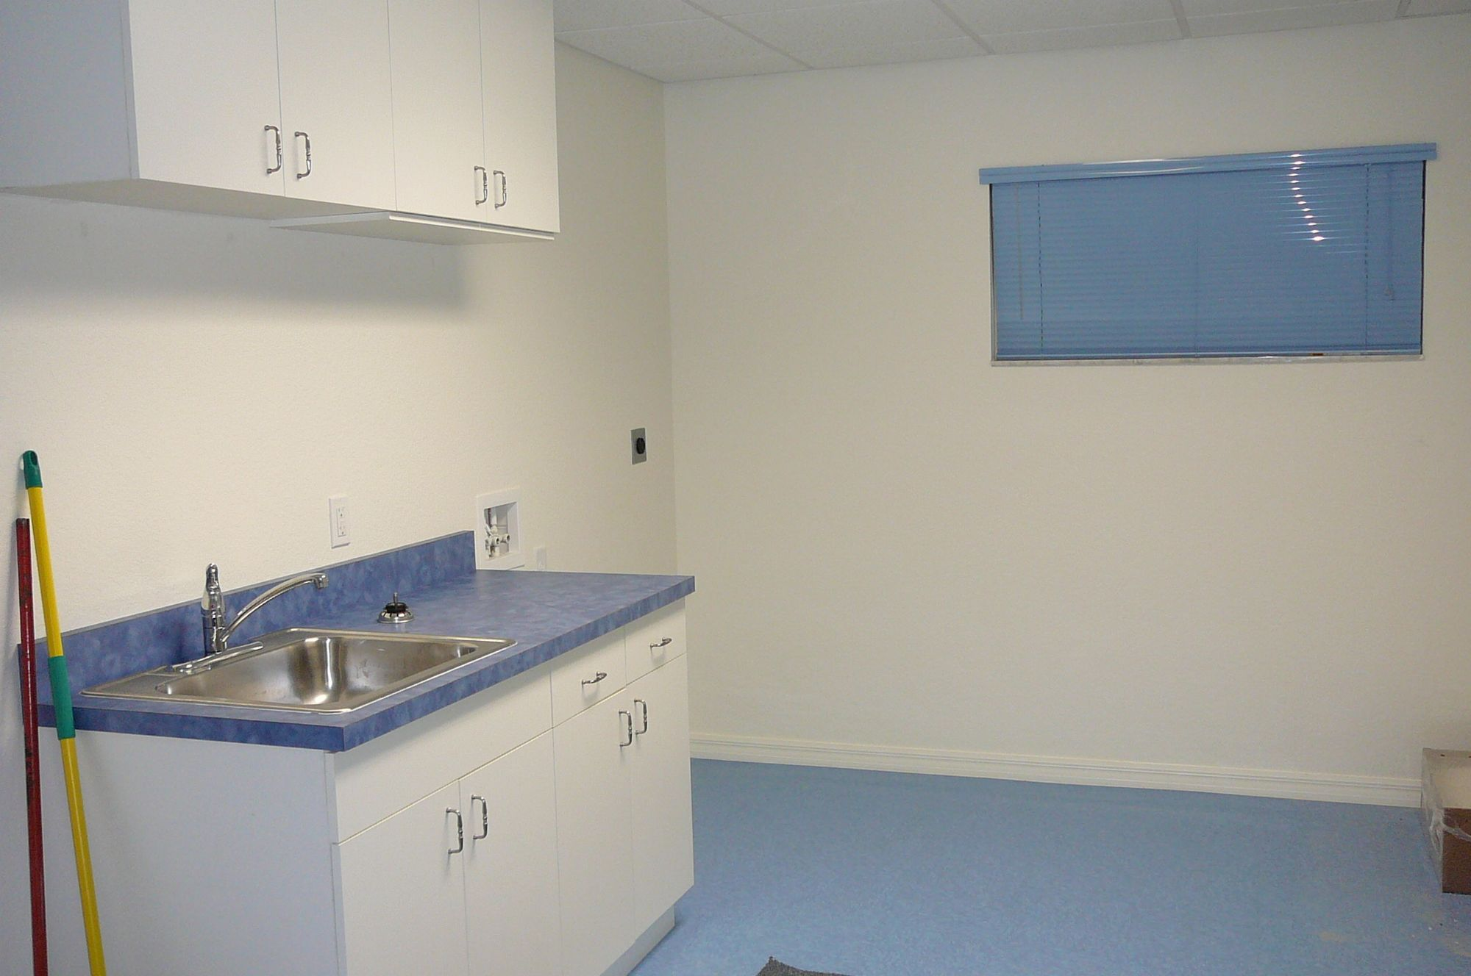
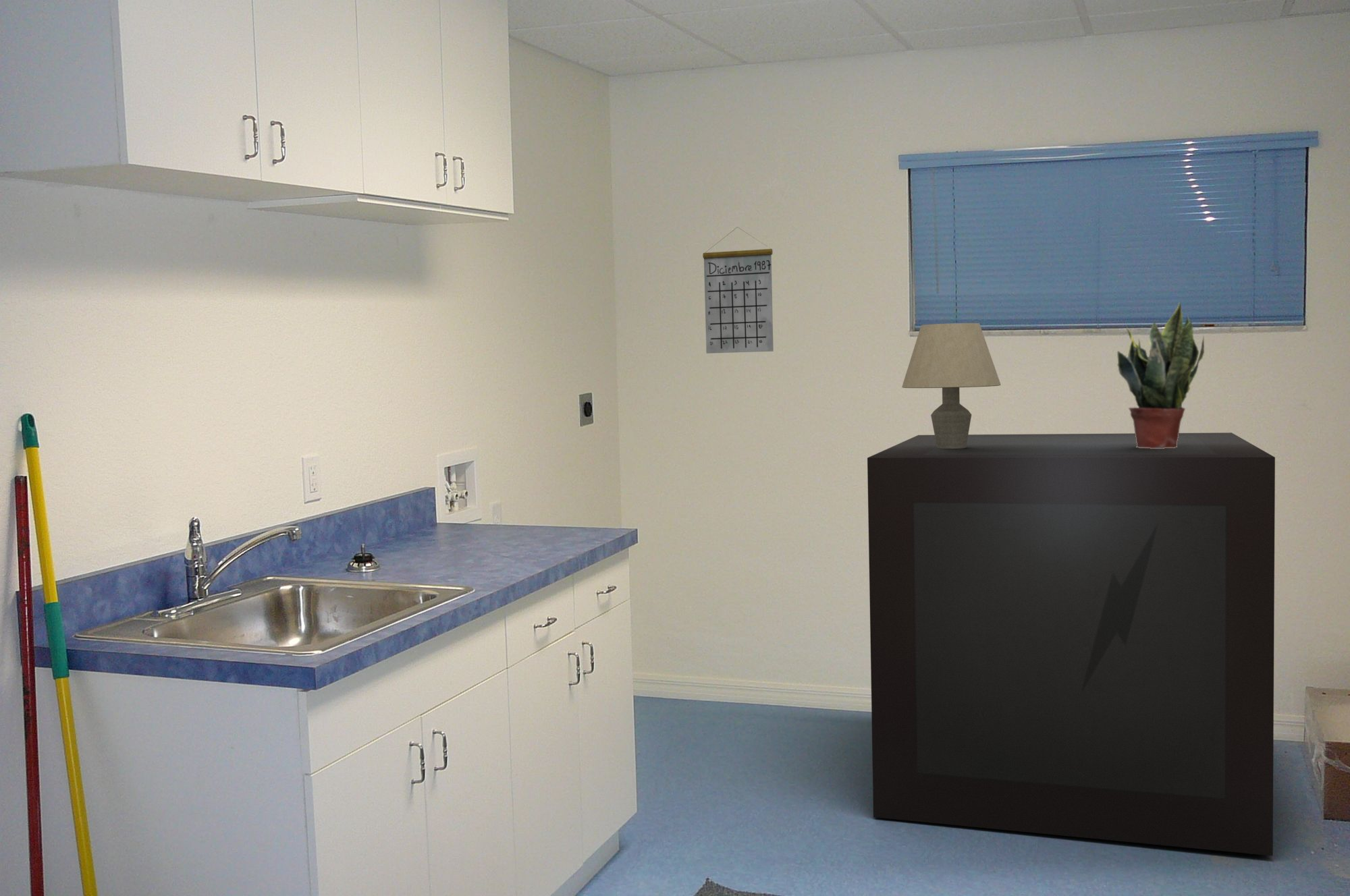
+ calendar (738, 289)
+ storage cabinet (1066, 610)
+ potted plant (1149, 373)
+ table lamp (950, 385)
